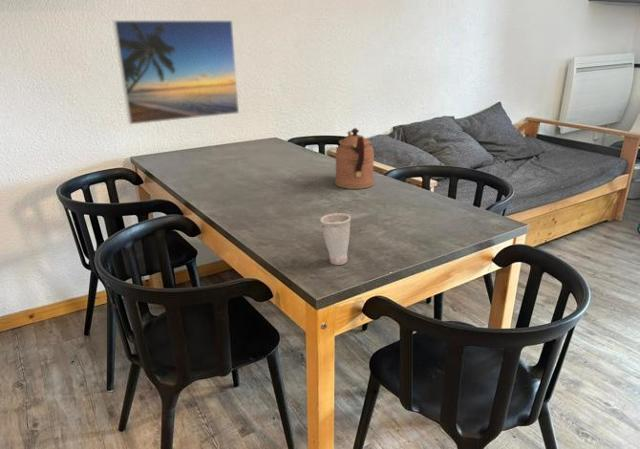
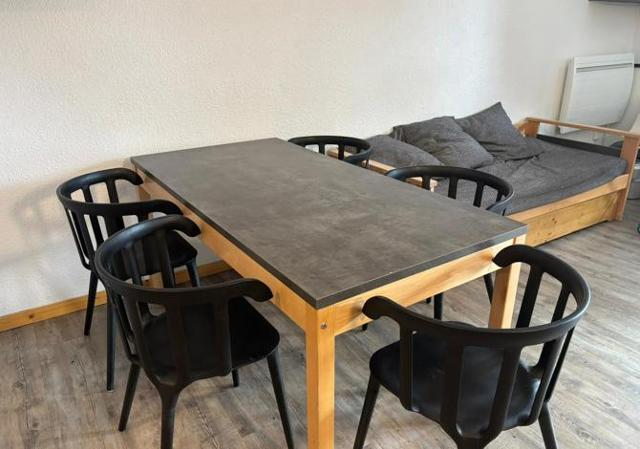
- coffeepot (354, 156)
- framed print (181, 70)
- cup (335, 239)
